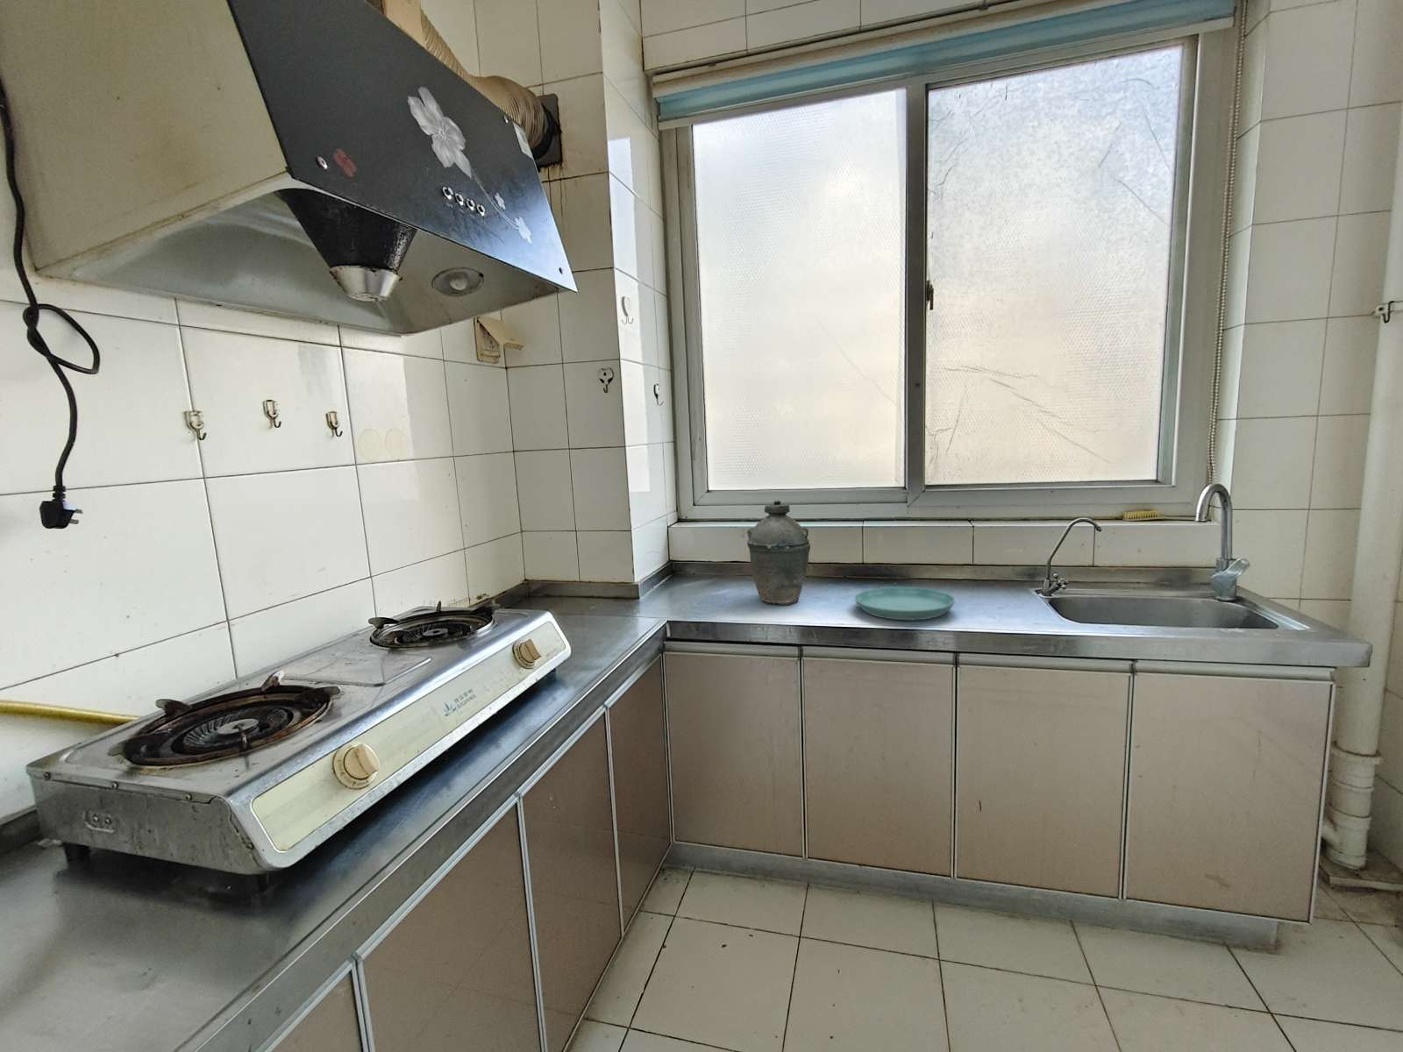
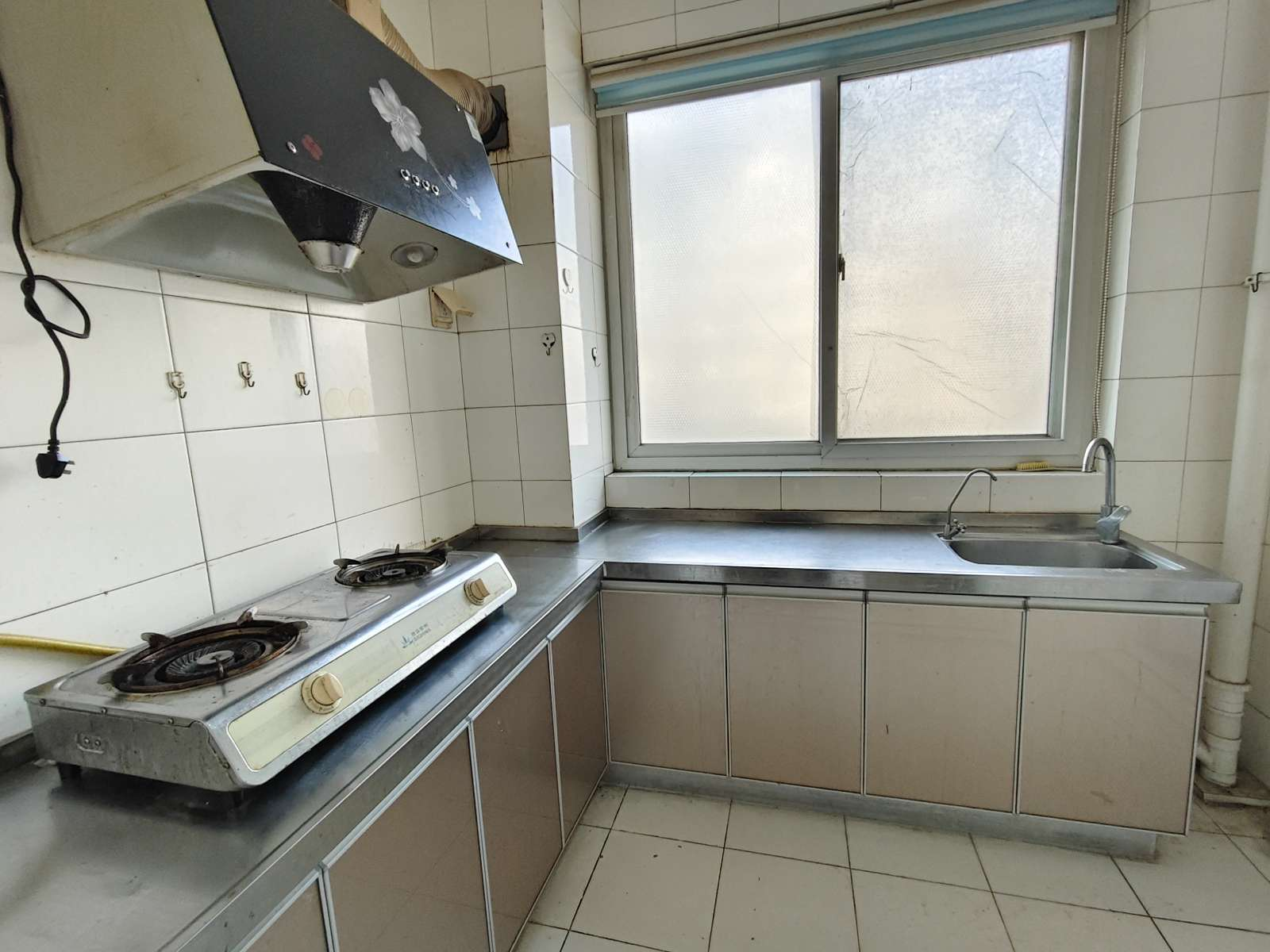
- kettle (779, 549)
- saucer (904, 603)
